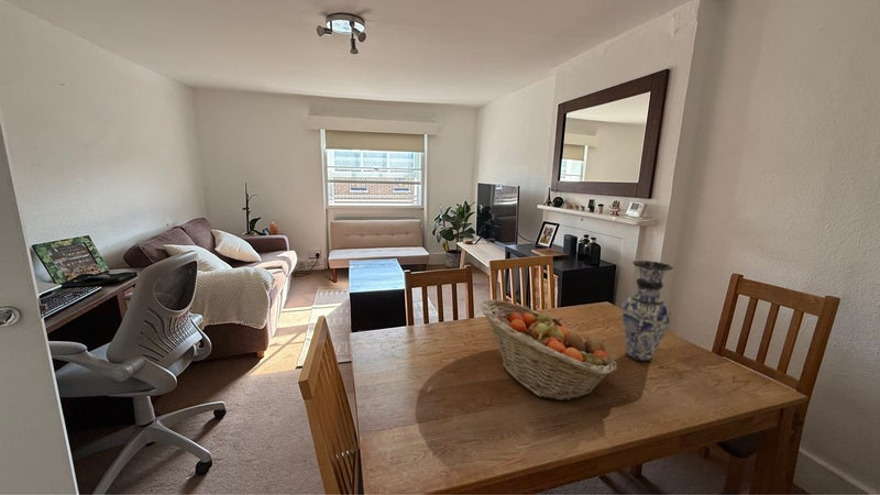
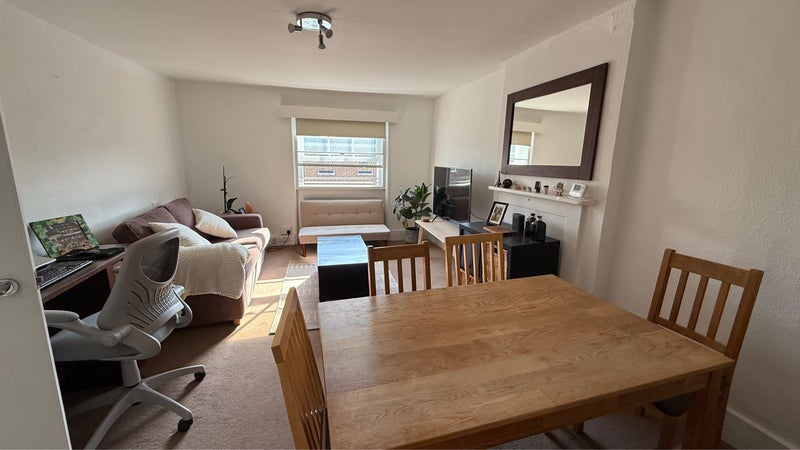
- fruit basket (541, 341)
- vase (645, 311)
